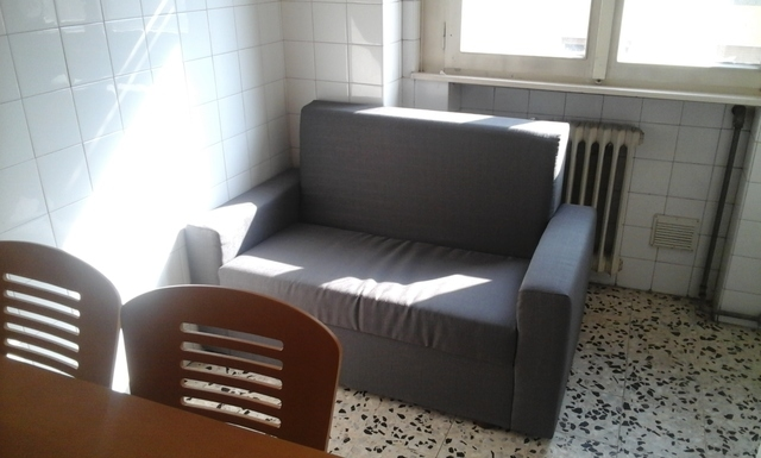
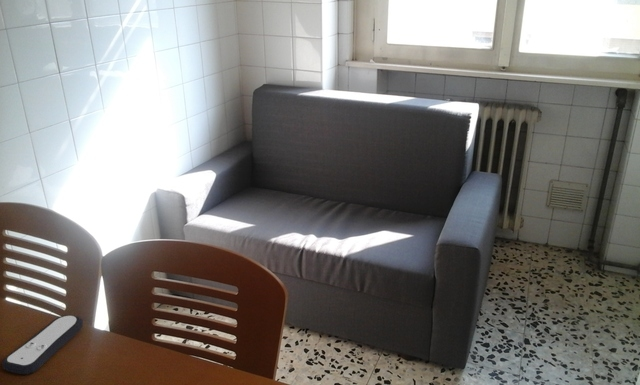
+ remote control (46, 342)
